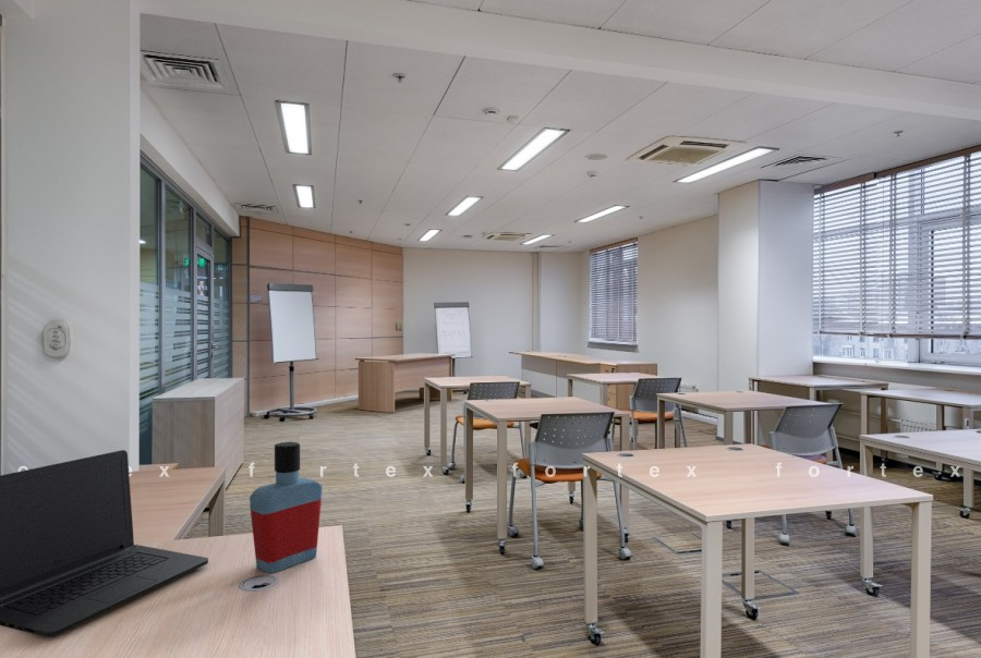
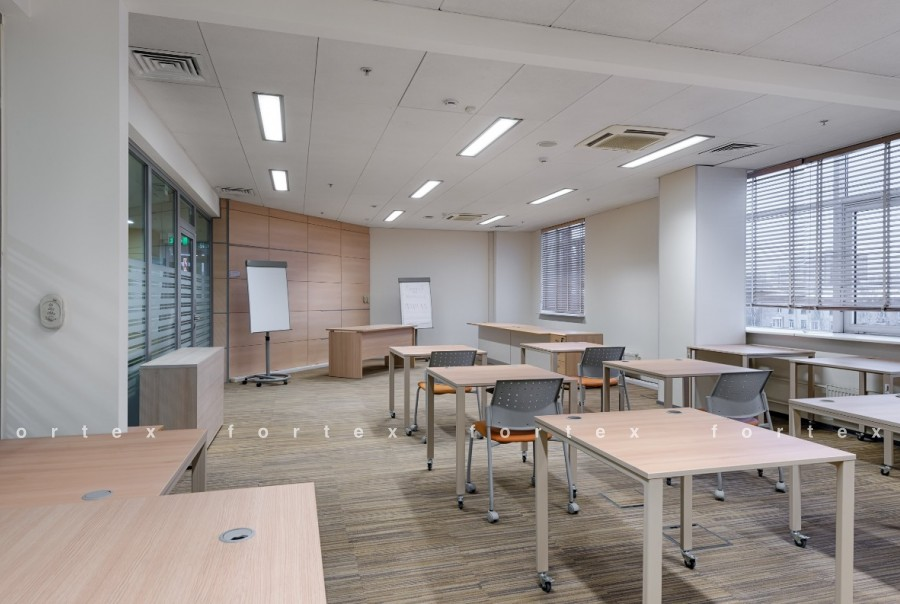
- bottle (287, 502)
- laptop (94, 528)
